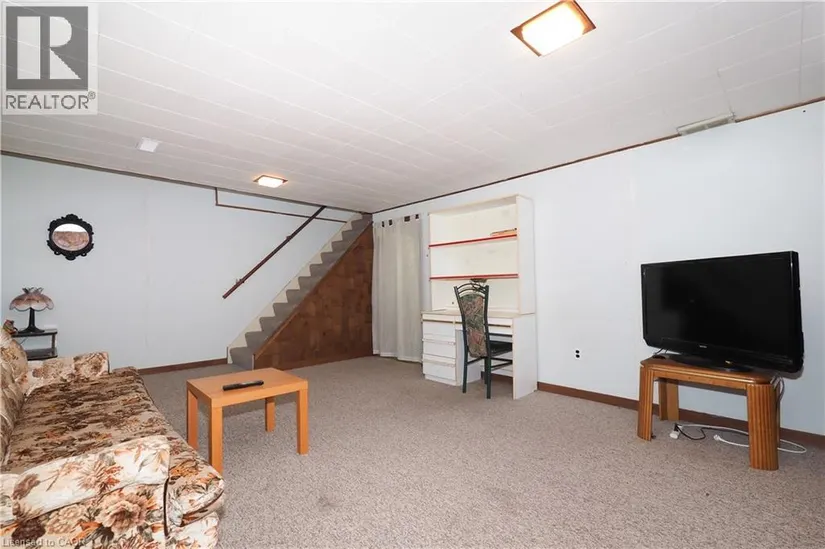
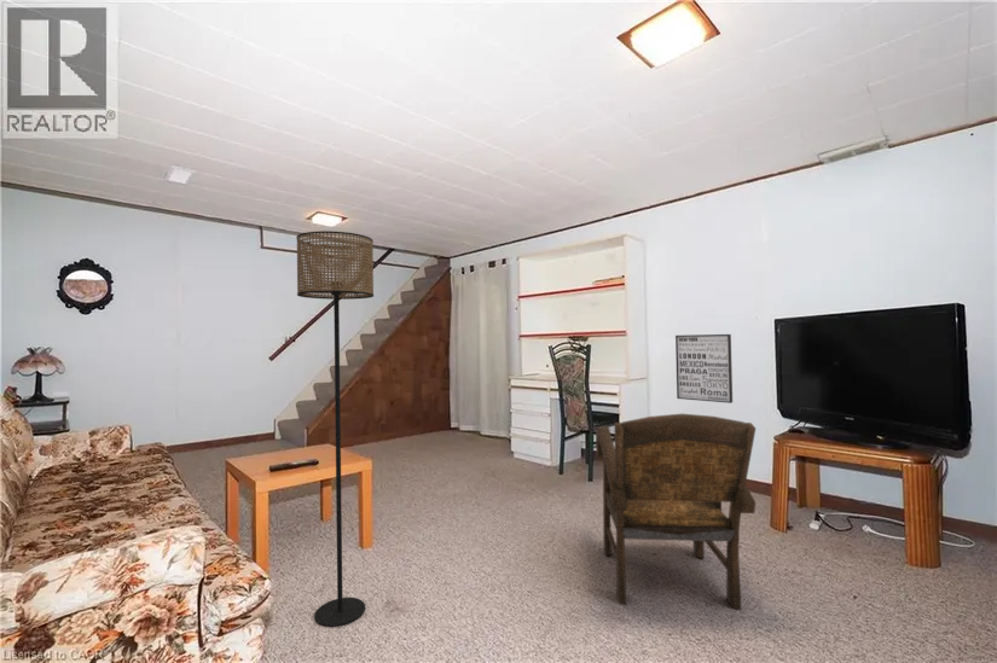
+ armchair (663, 492)
+ wall art (702, 367)
+ floor lamp (337, 424)
